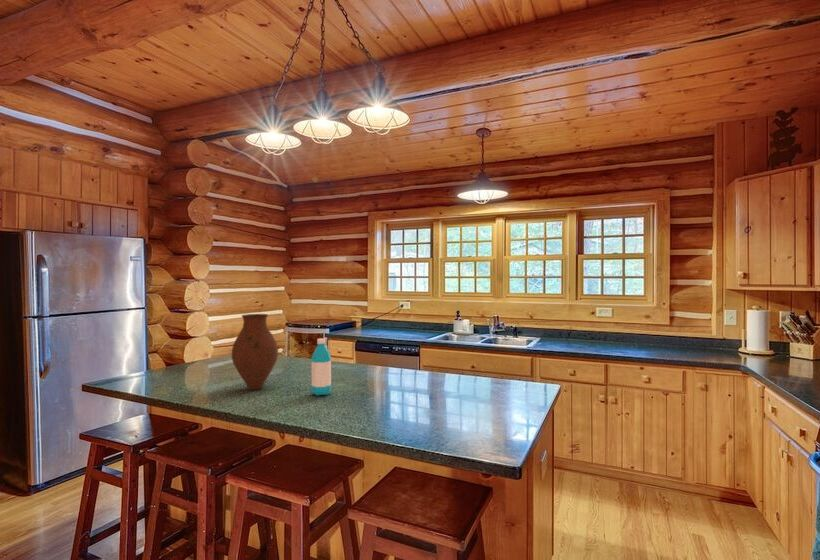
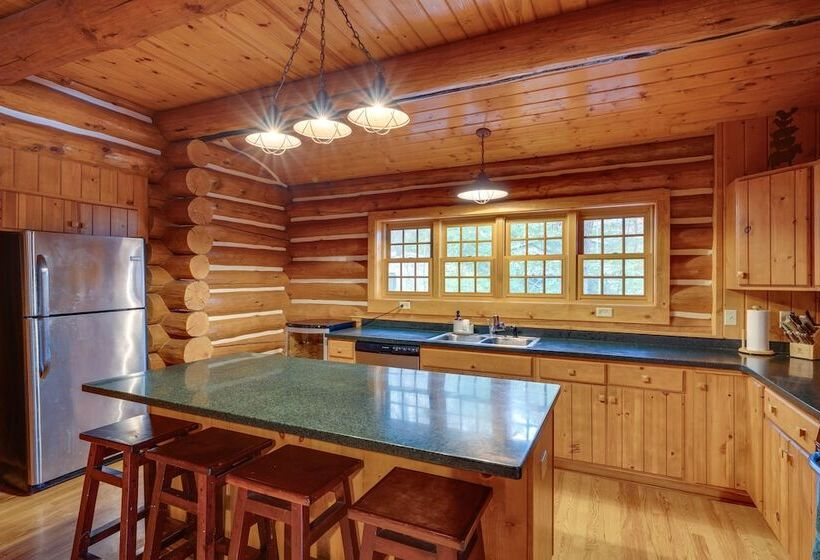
- water bottle (321, 366)
- vase (255, 351)
